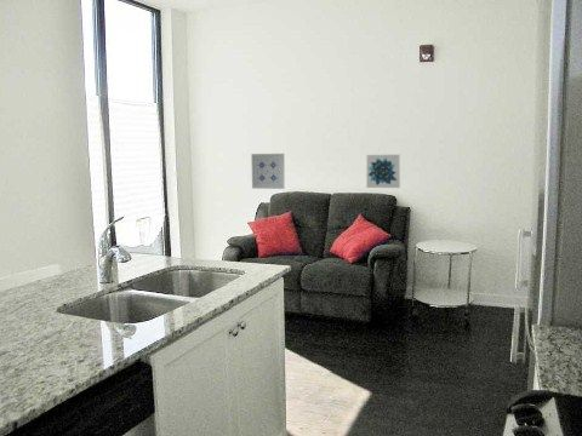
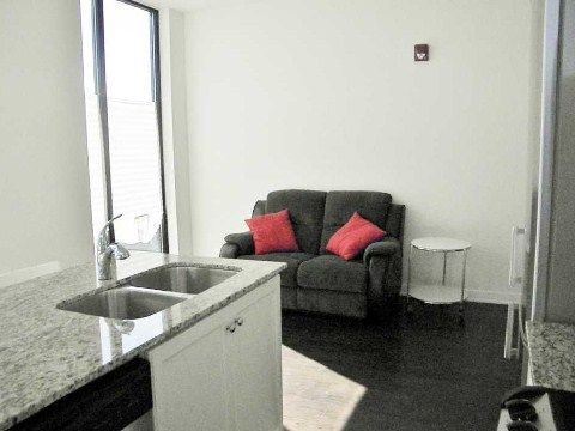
- wall art (383, 171)
- wall art (267, 171)
